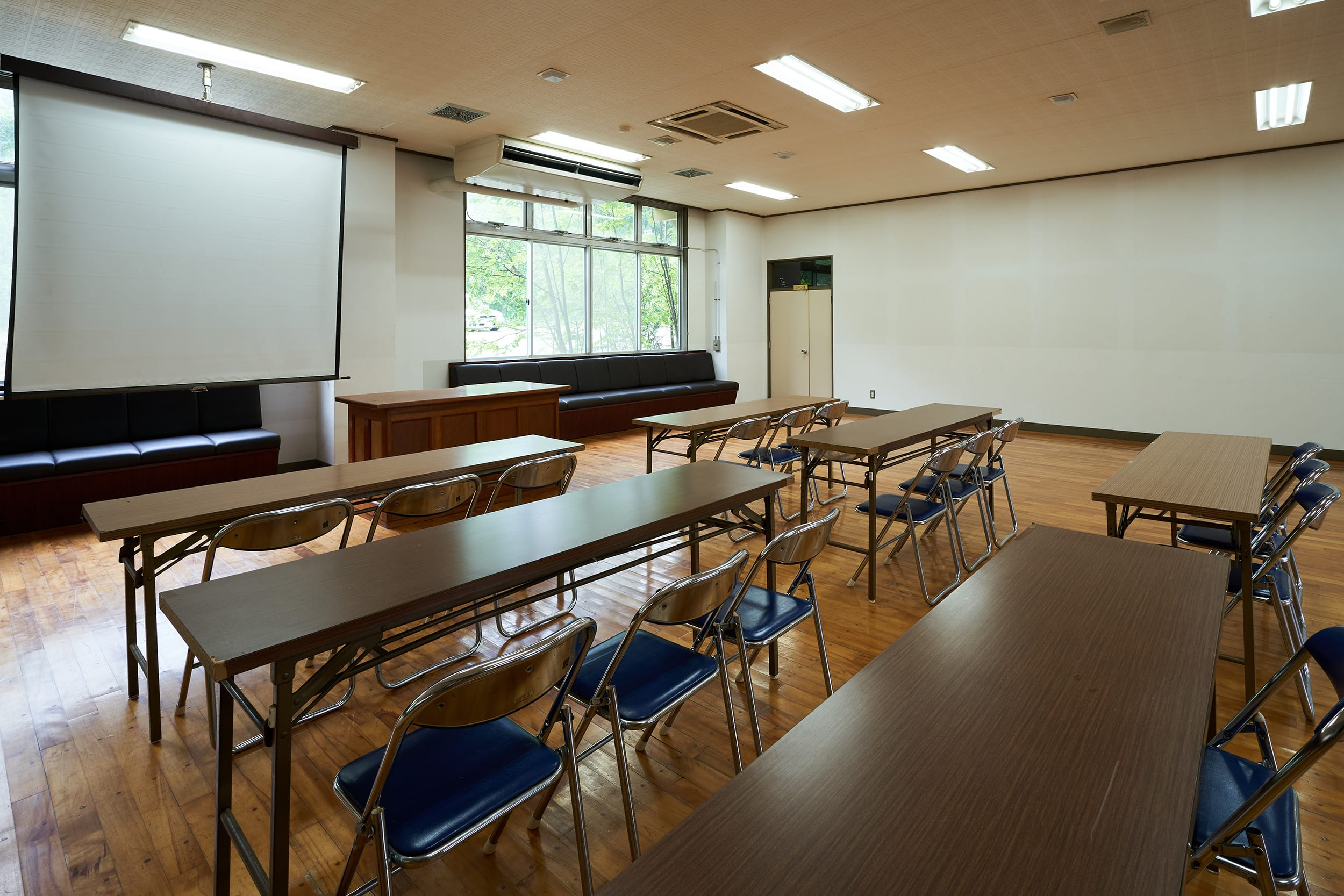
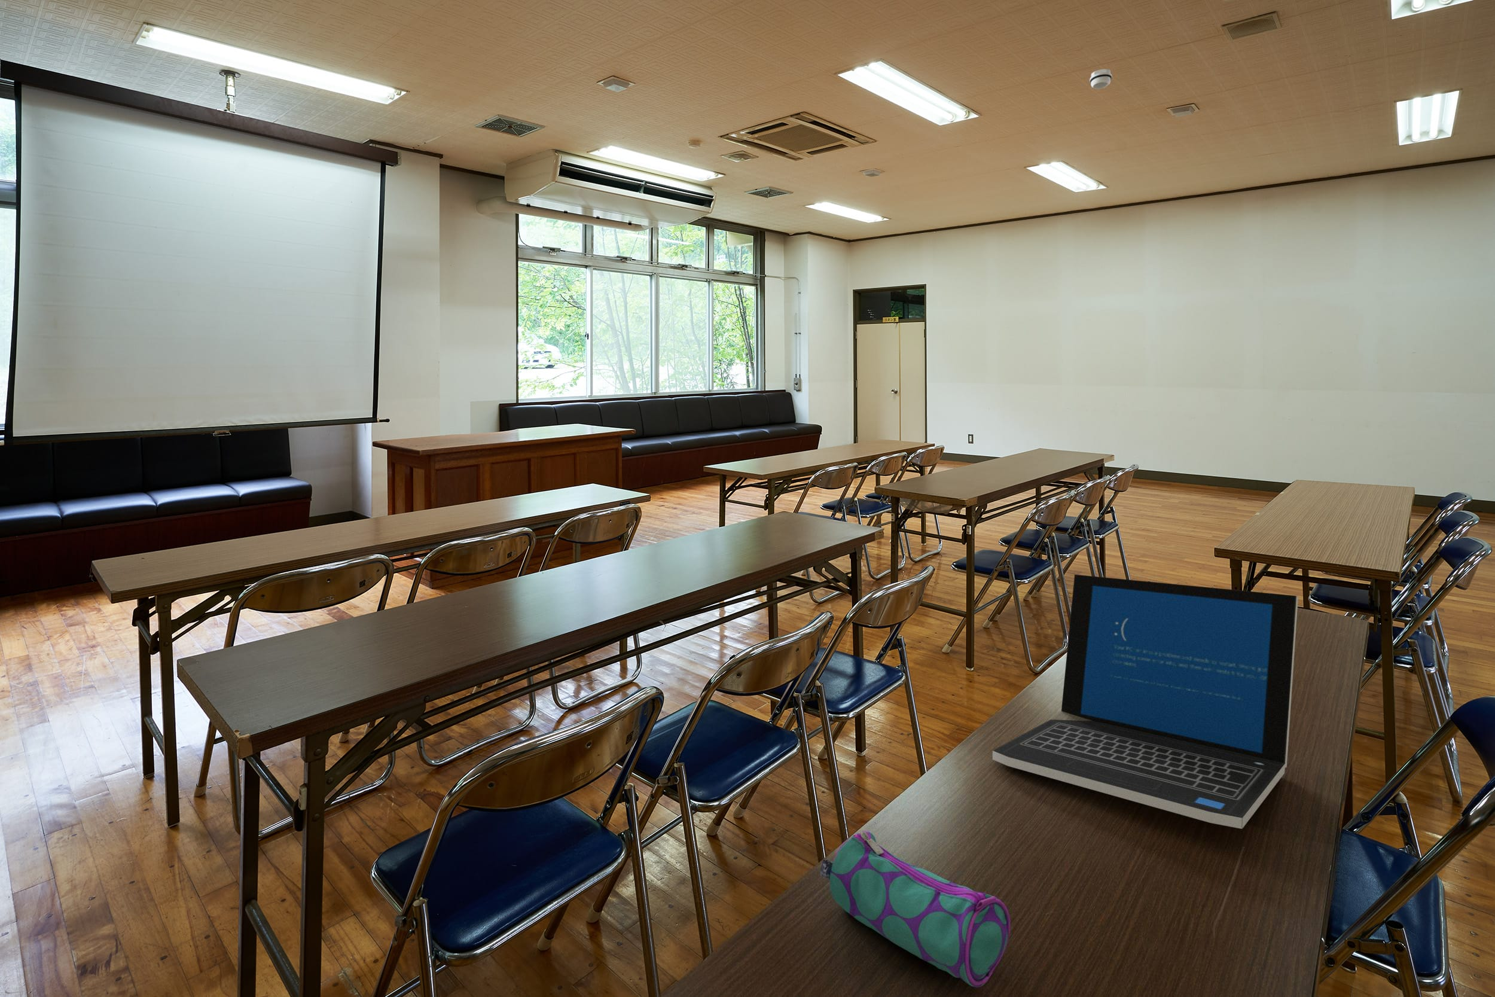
+ pencil case (912, 900)
+ laptop (1143, 679)
+ smoke detector (1100, 79)
